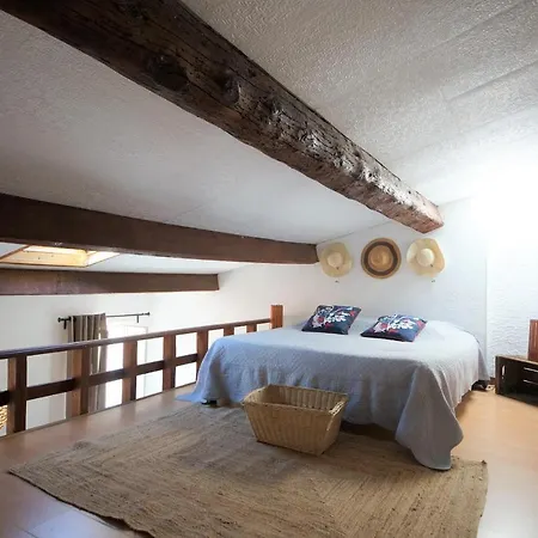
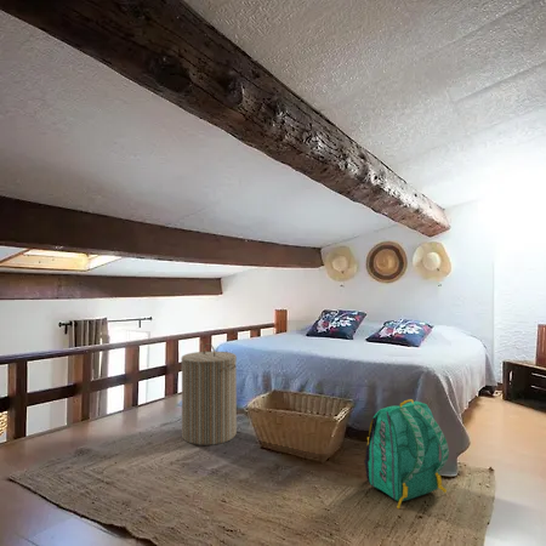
+ laundry hamper (209, 388)
+ backpack (404, 444)
